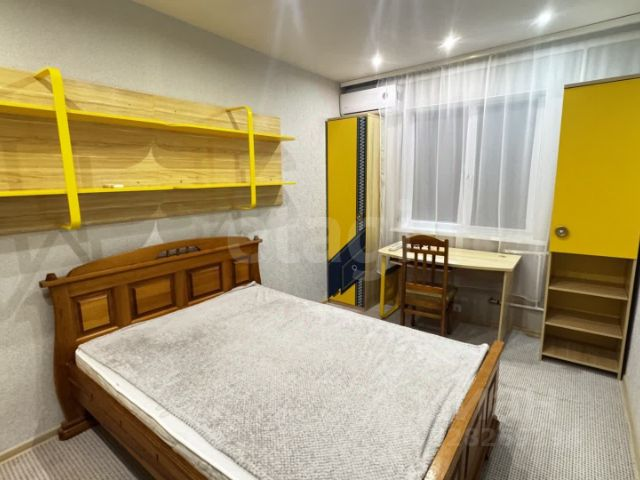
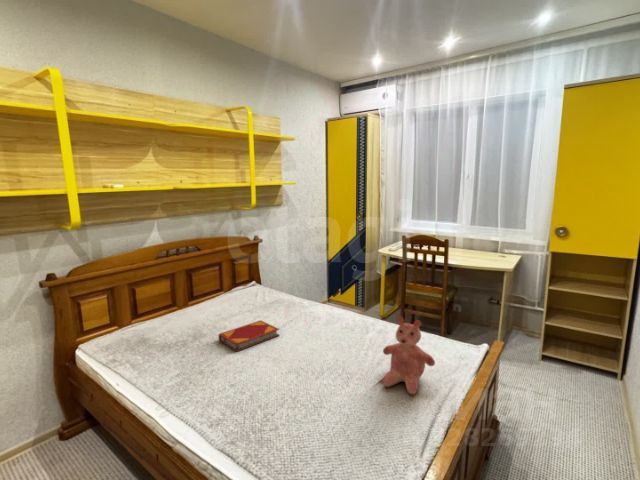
+ teddy bear (405, 352)
+ hardback book (249, 334)
